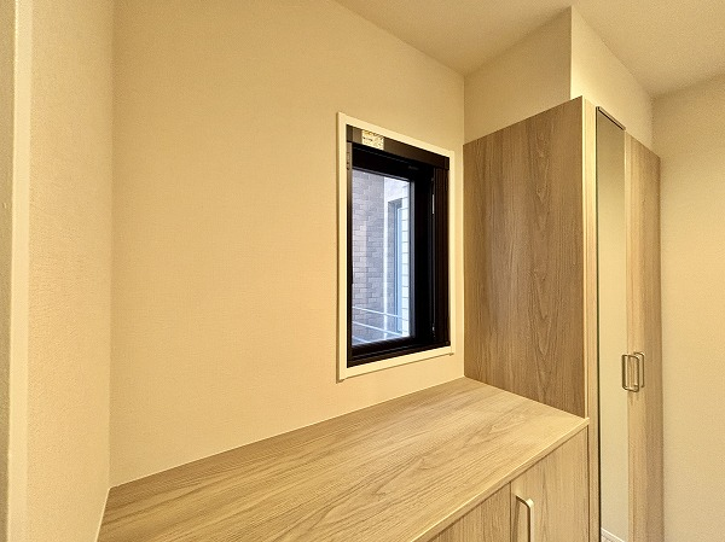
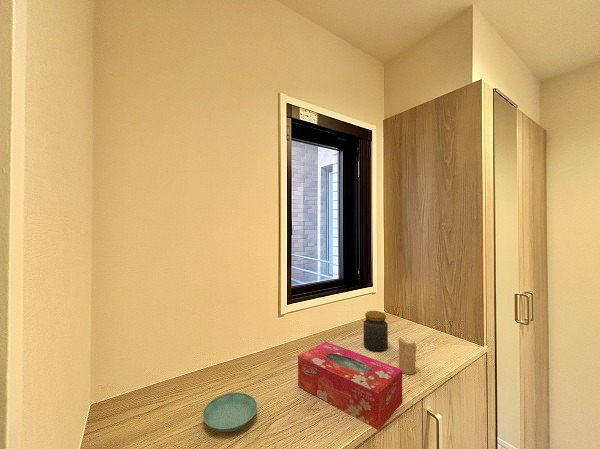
+ jar (375, 330)
+ candle (407, 354)
+ tissue box (347, 378)
+ saucer (230, 413)
